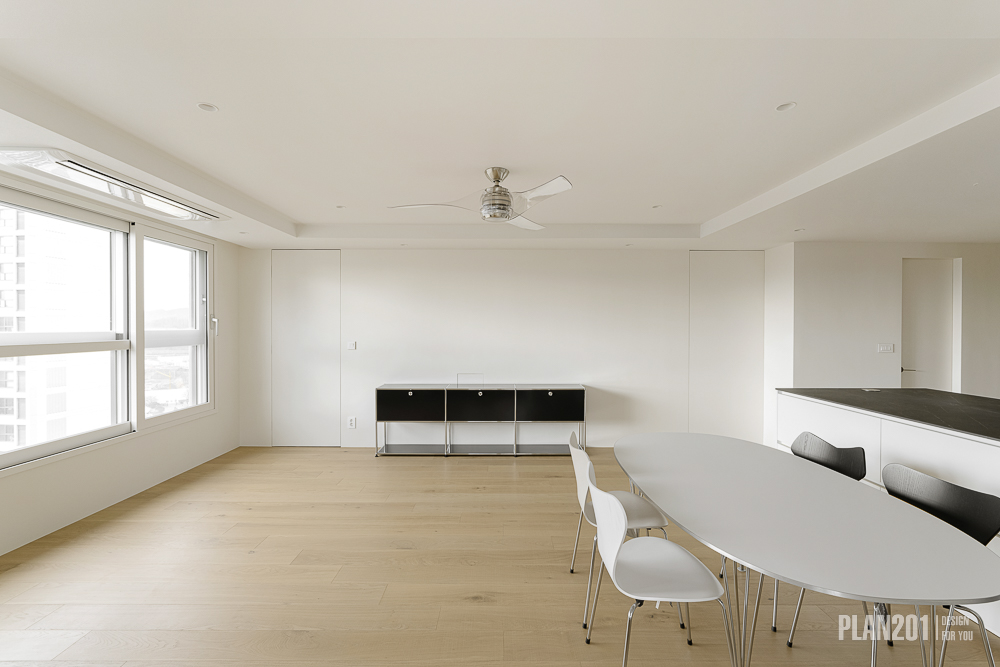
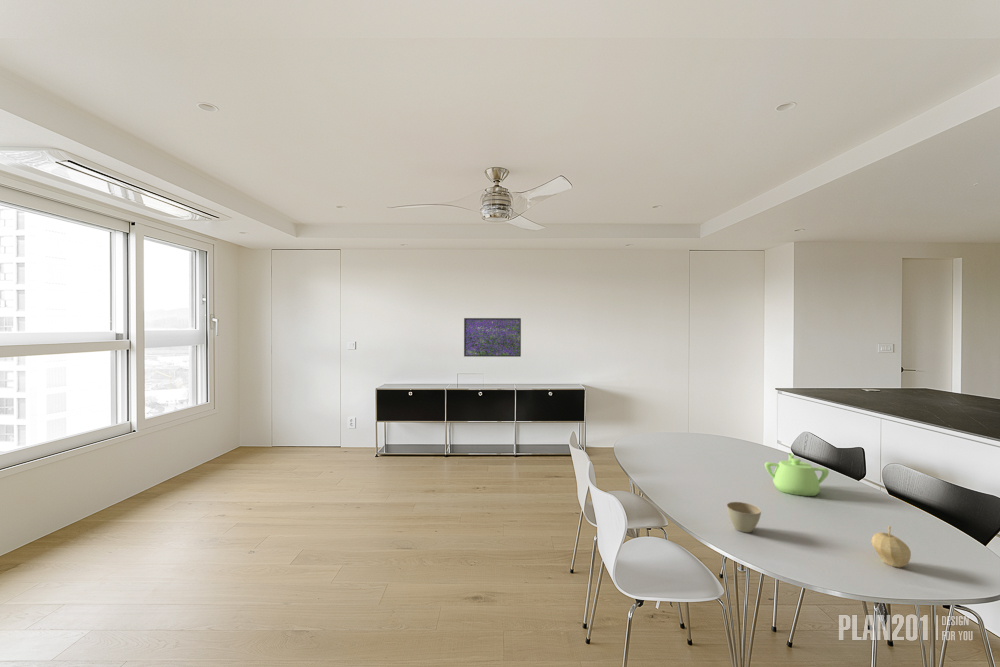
+ flower pot (743, 518)
+ fruit (890, 546)
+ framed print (492, 337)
+ teapot (794, 472)
